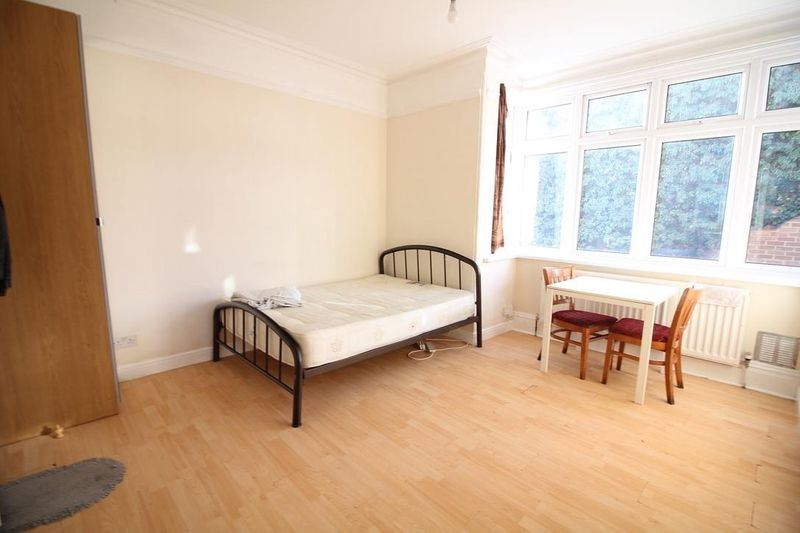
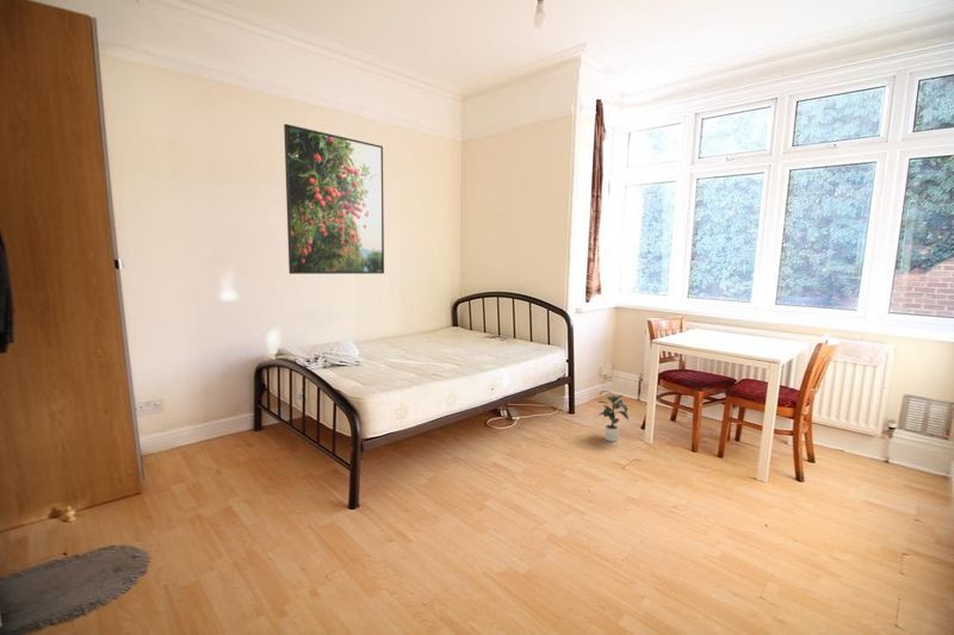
+ potted plant (614, 416)
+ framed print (339, 205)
